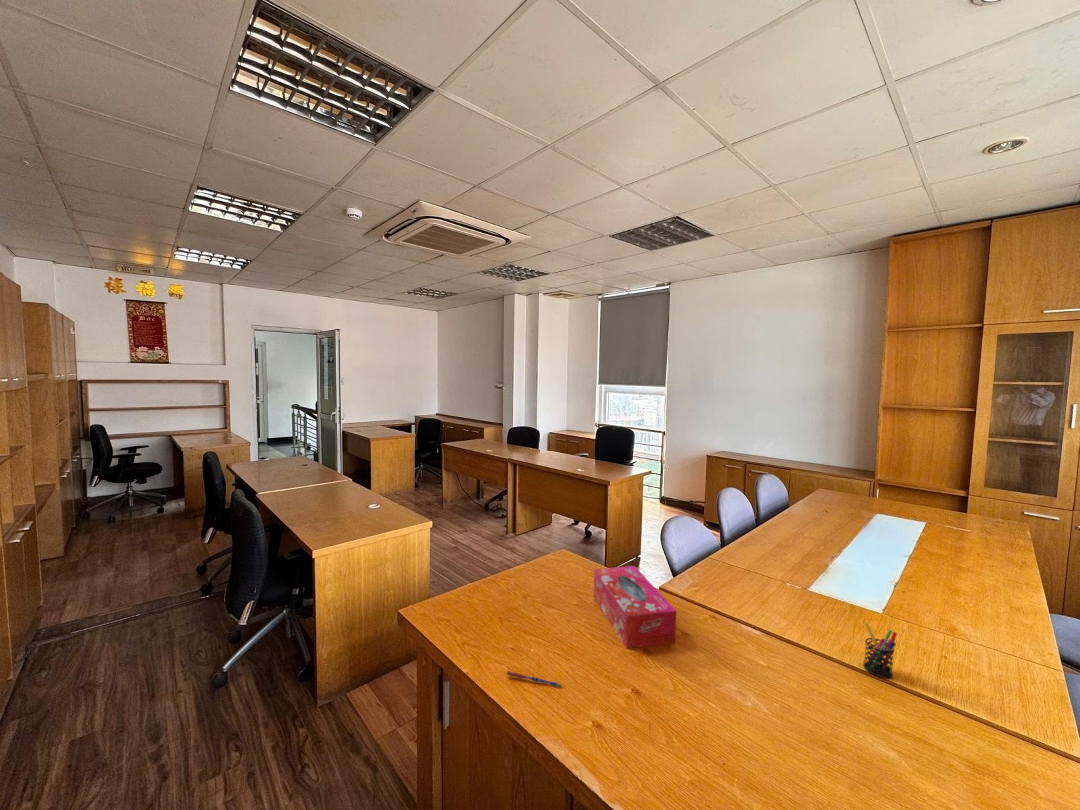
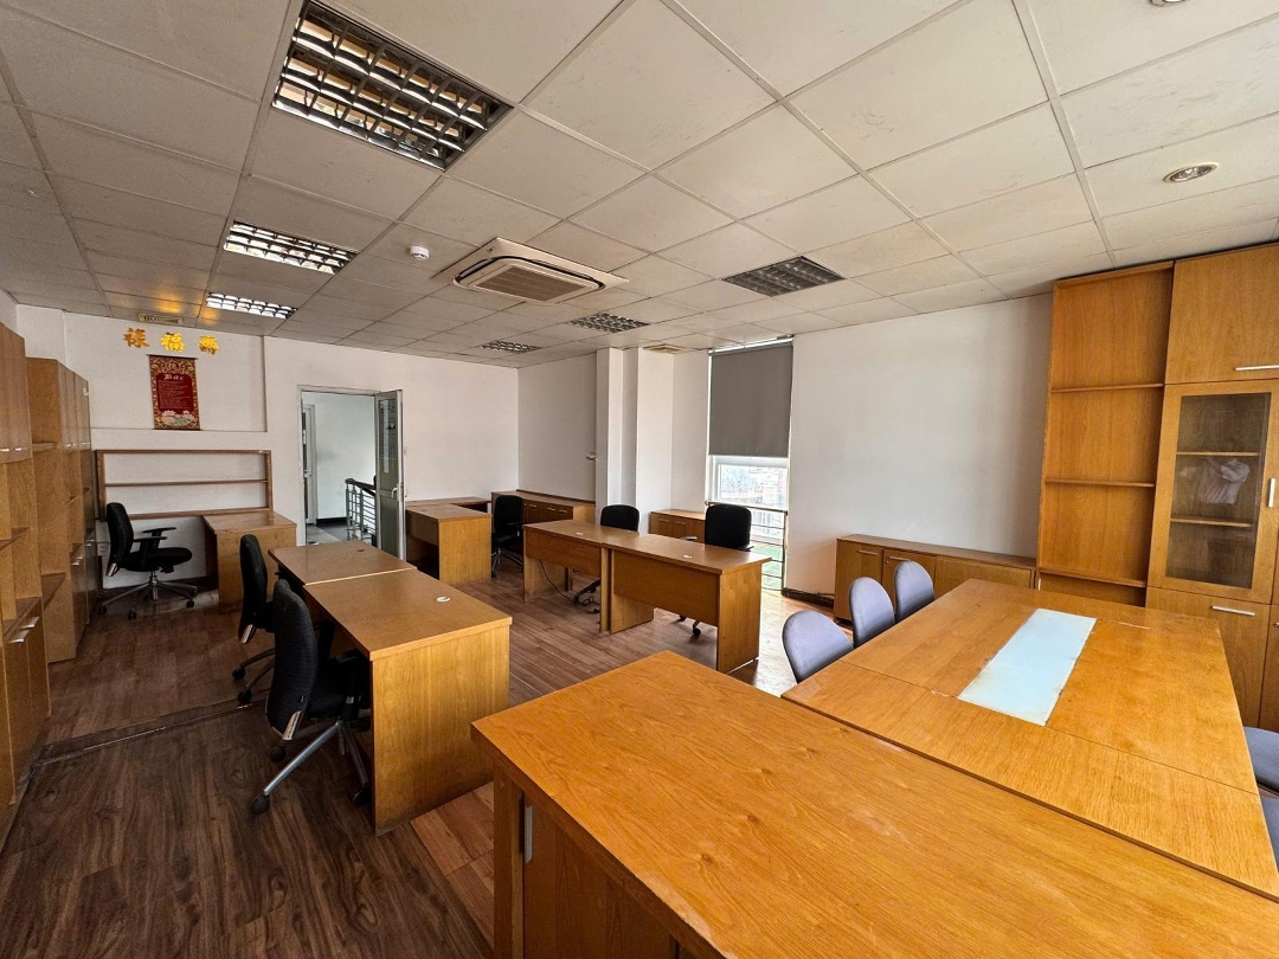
- pen (533, 678)
- tissue box (630, 602)
- pen holder (882, 648)
